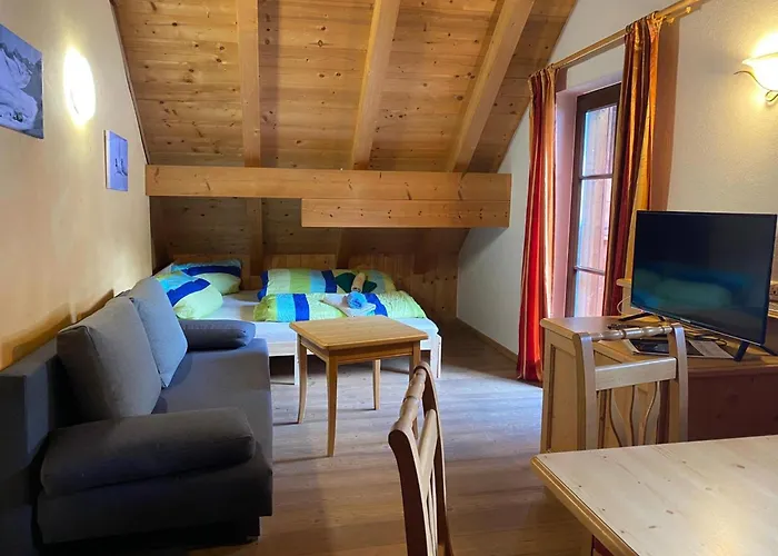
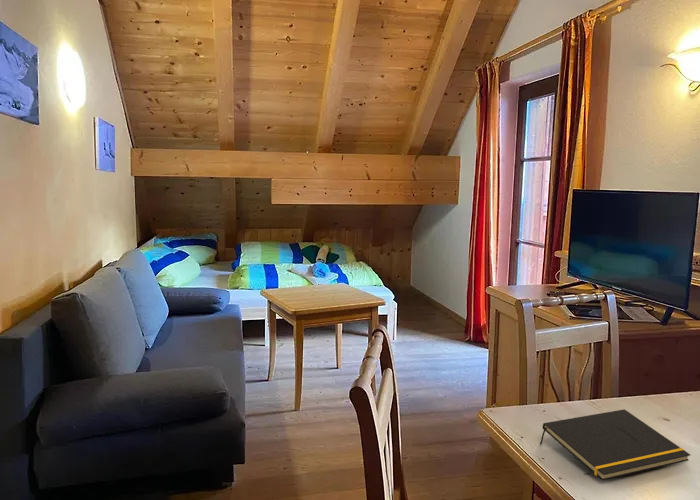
+ notepad (614, 441)
